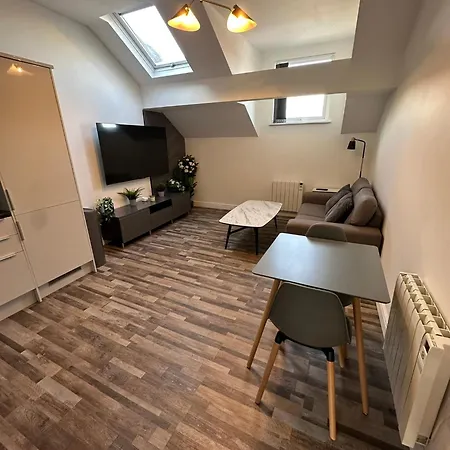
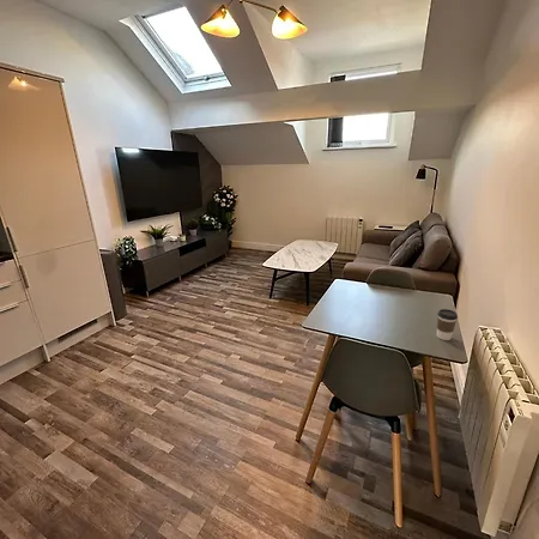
+ coffee cup (446, 325)
